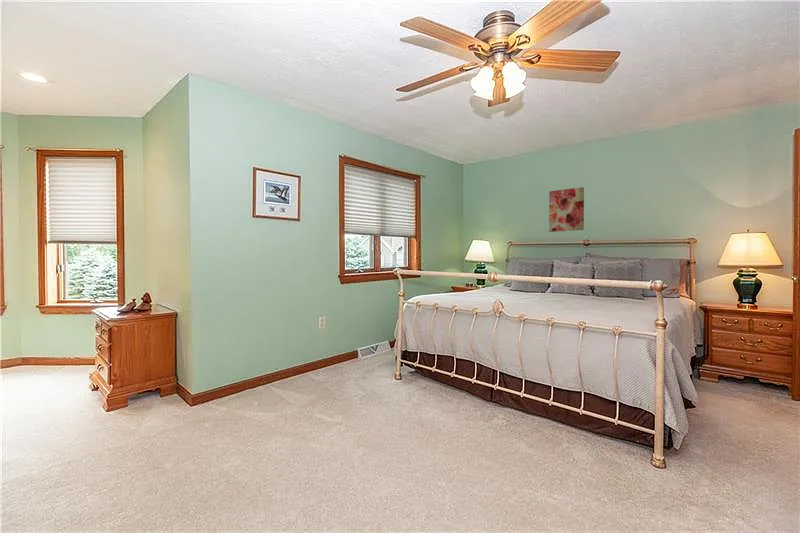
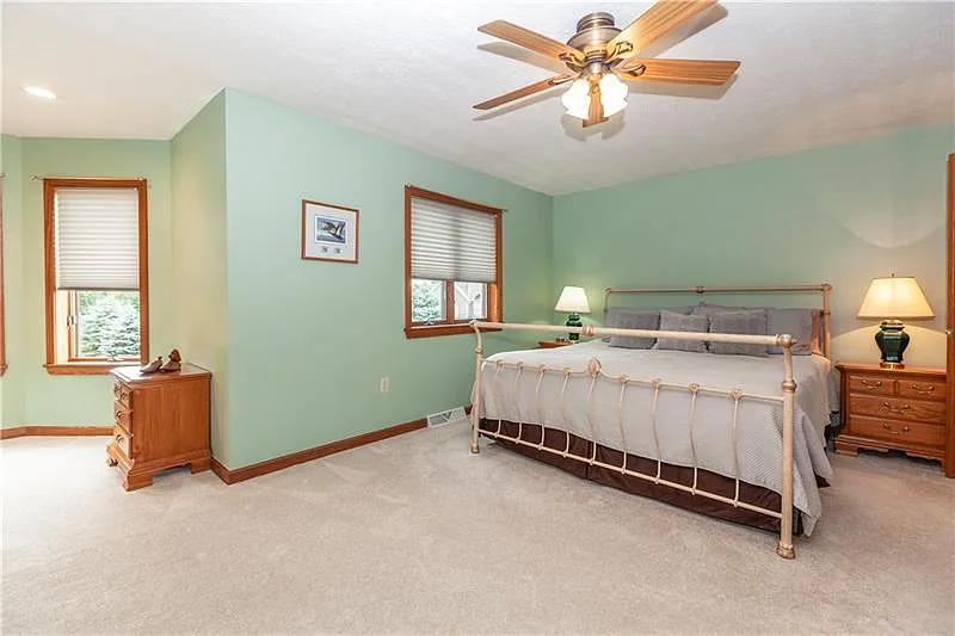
- wall art (566, 210)
